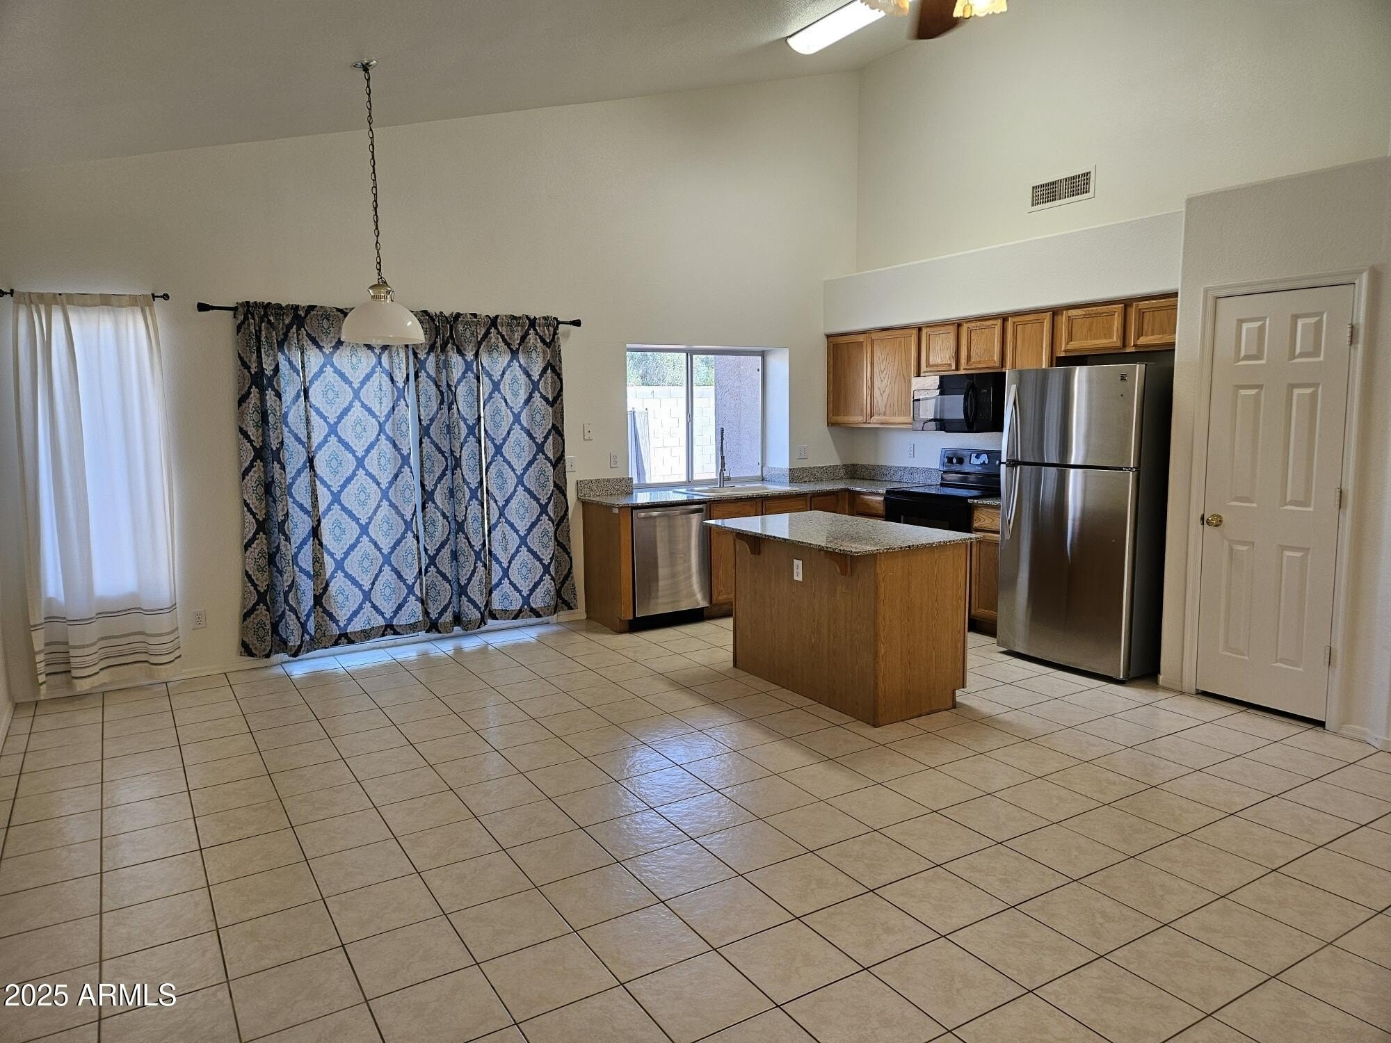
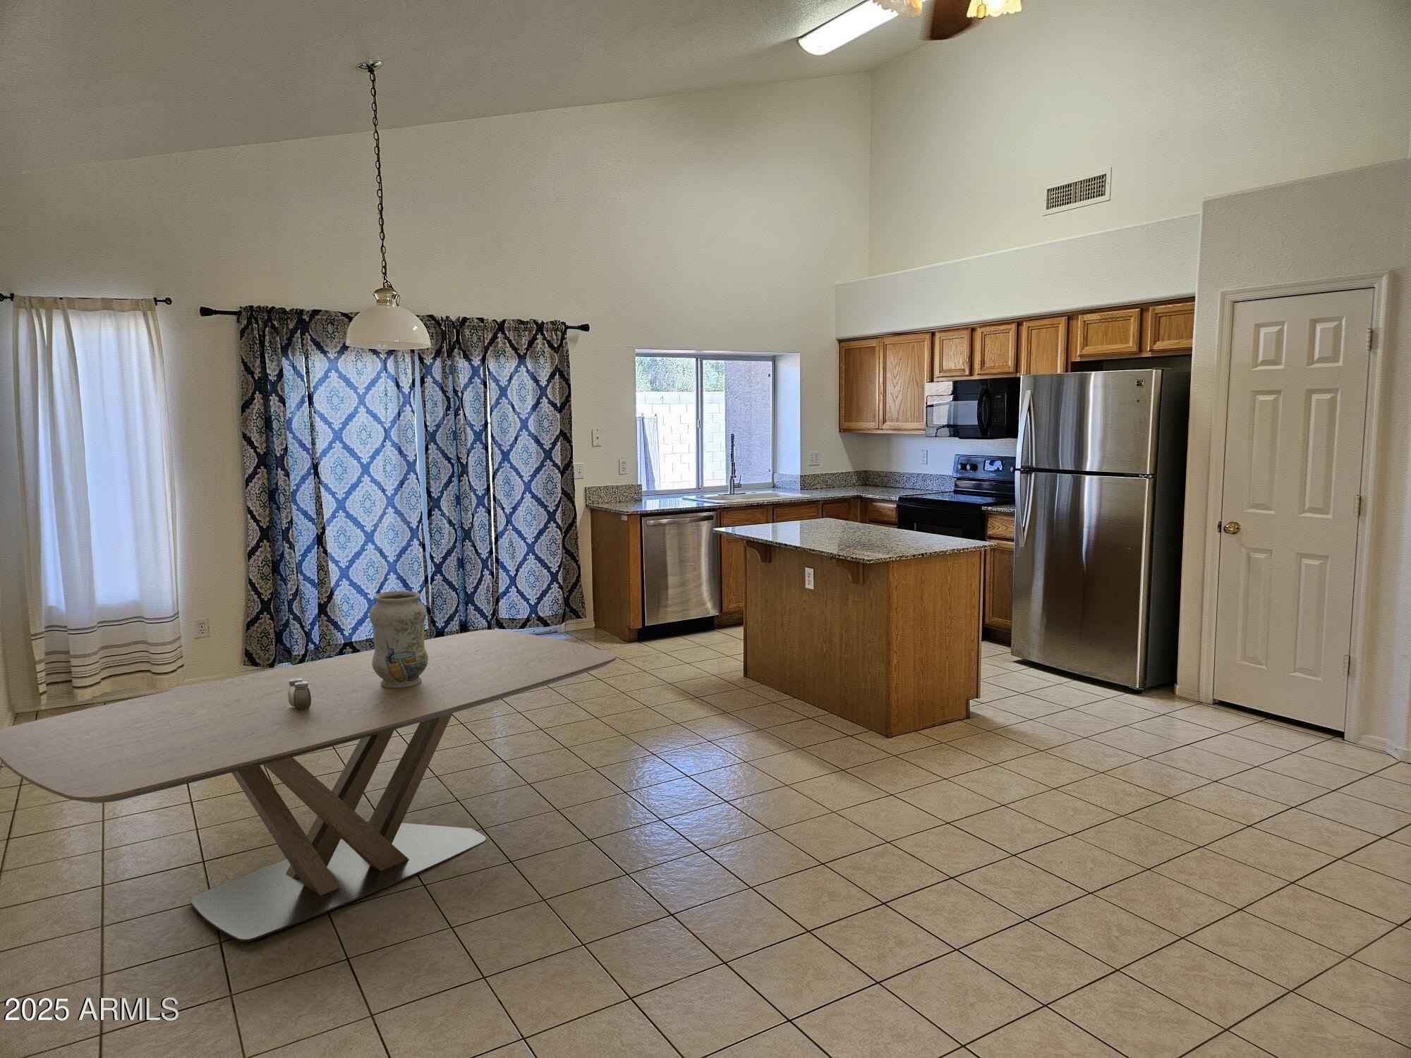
+ salt and pepper shaker (299, 693)
+ vase (399, 638)
+ dining table (353, 778)
